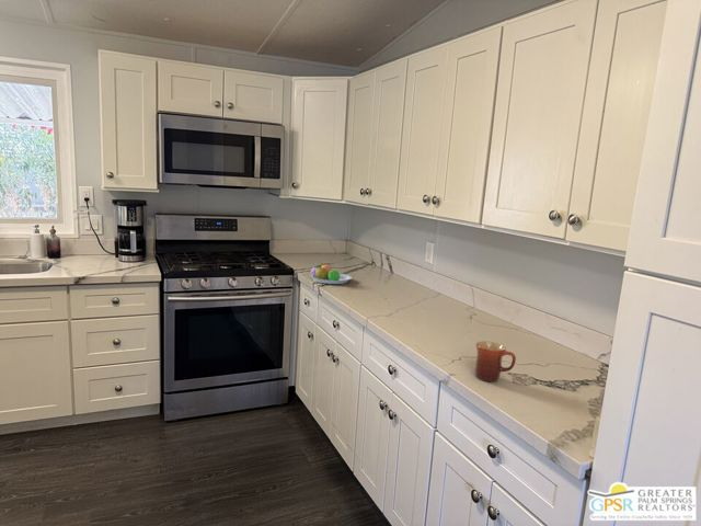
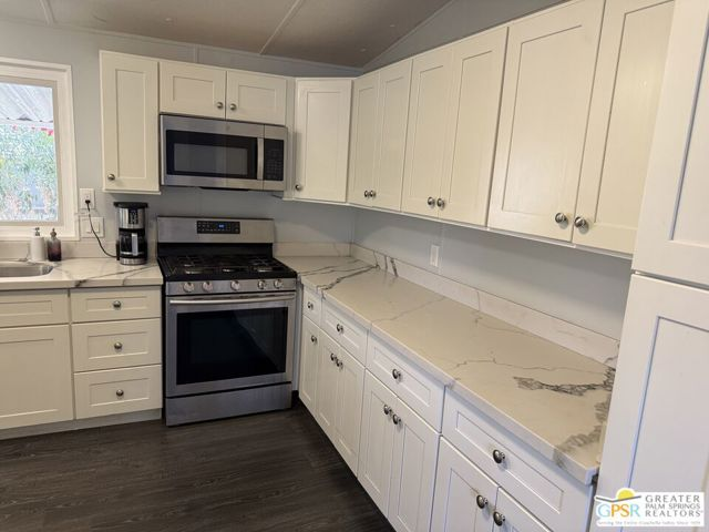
- fruit bowl (330, 272)
- mug (494, 363)
